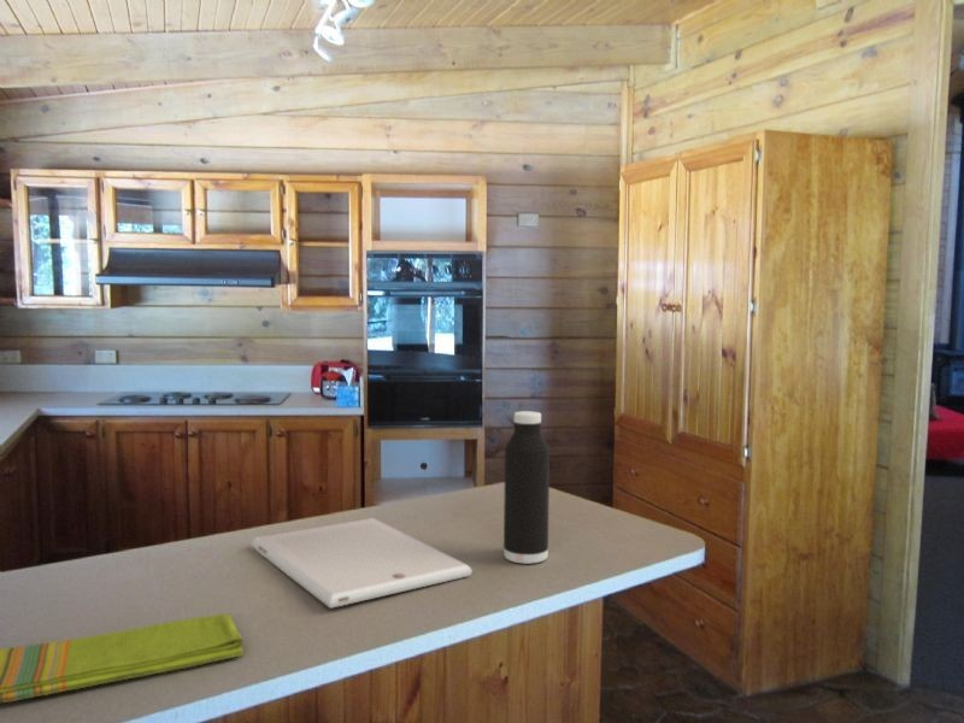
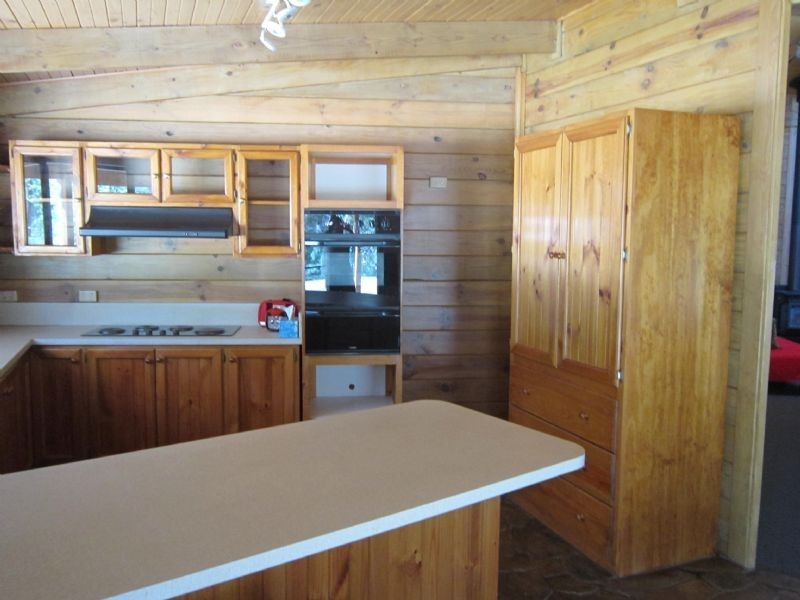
- water bottle (527, 484)
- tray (355, 556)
- dish towel (105, 651)
